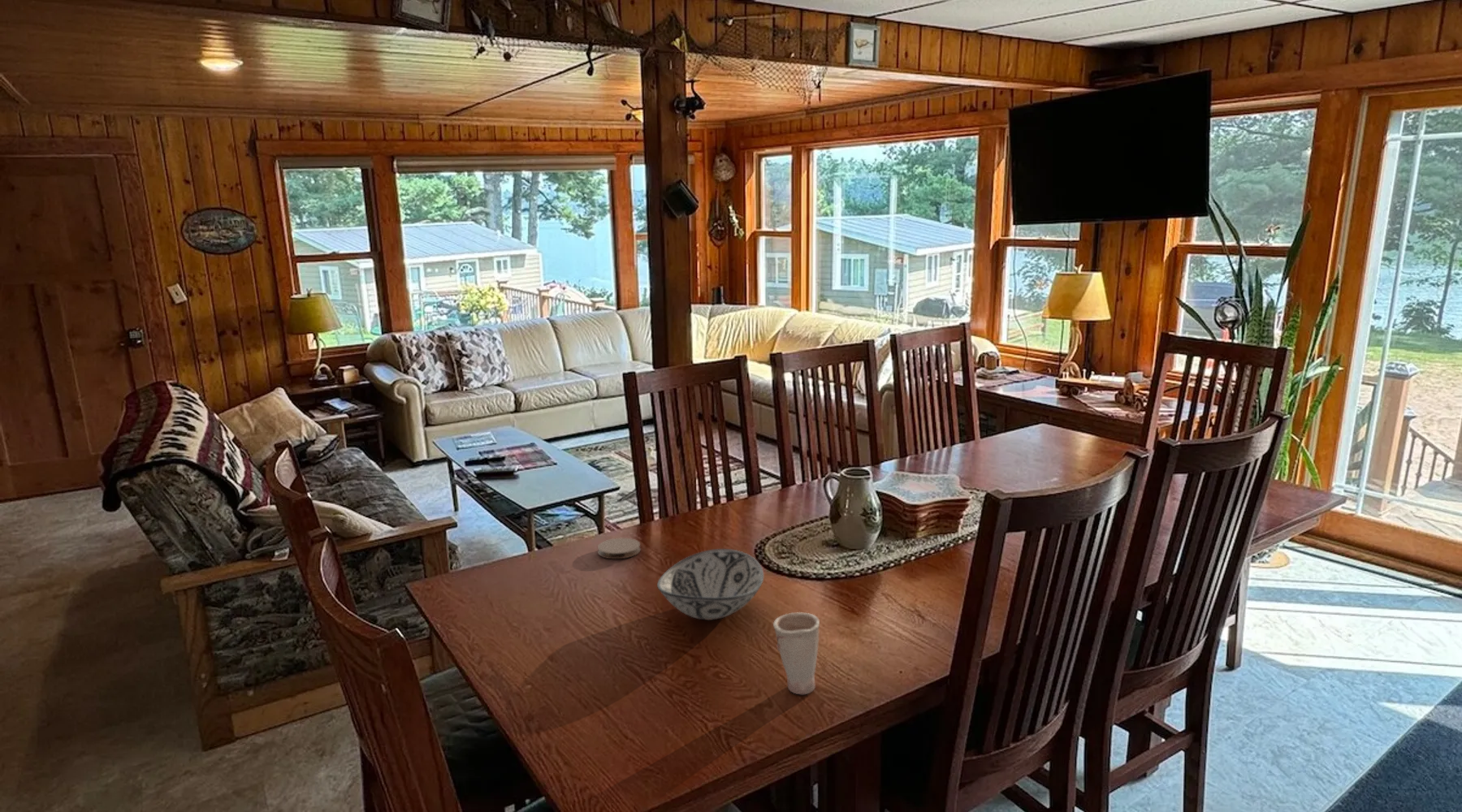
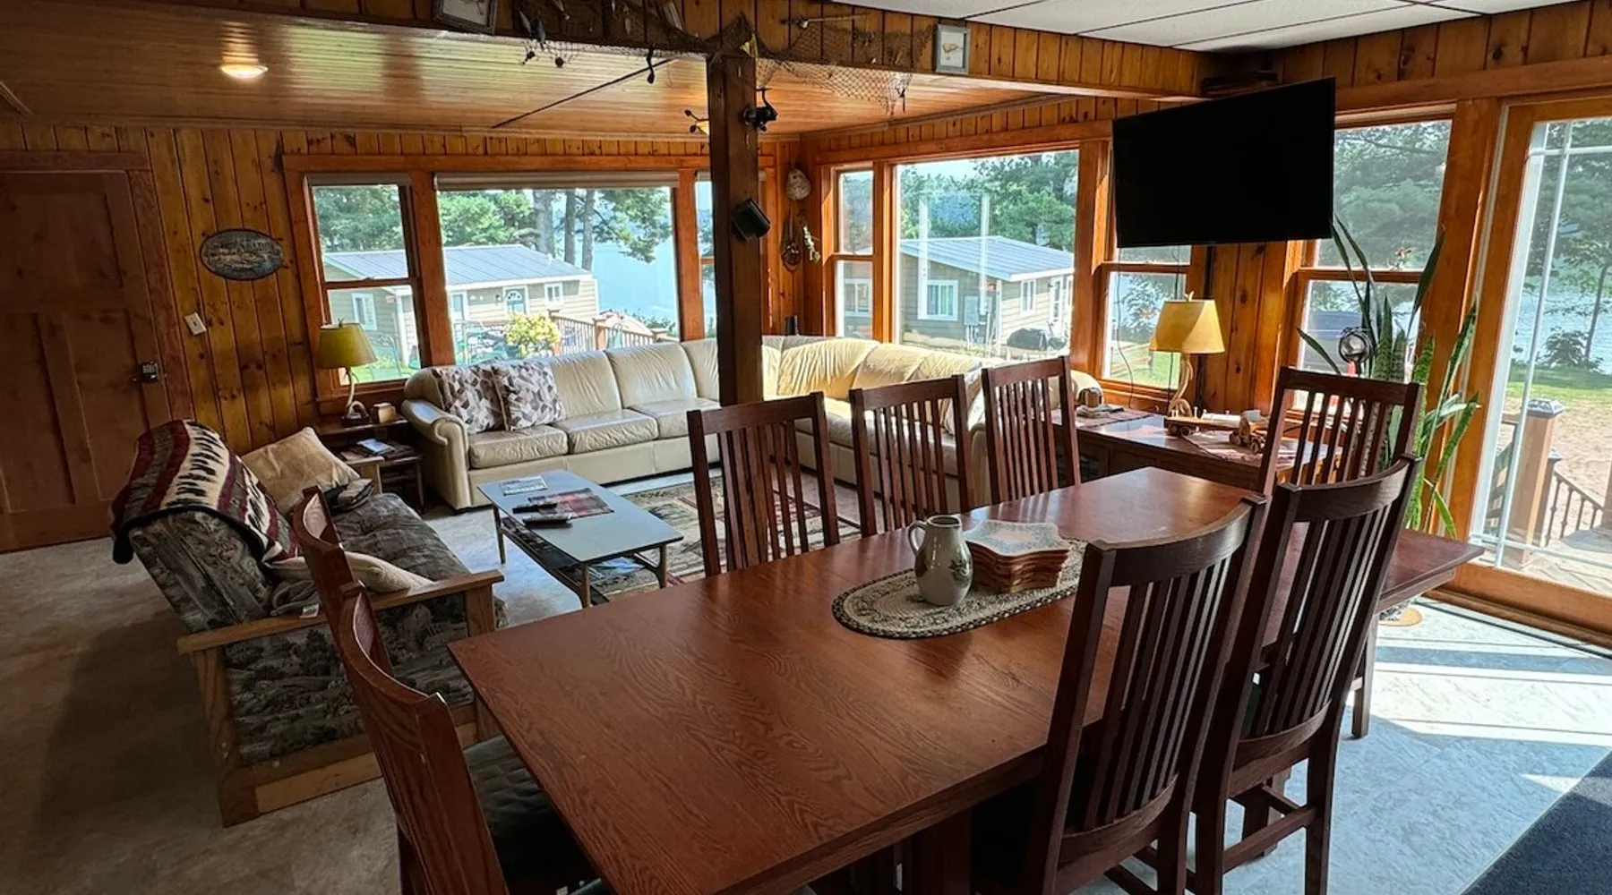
- coaster (619, 548)
- decorative bowl (711, 590)
- cup (796, 653)
